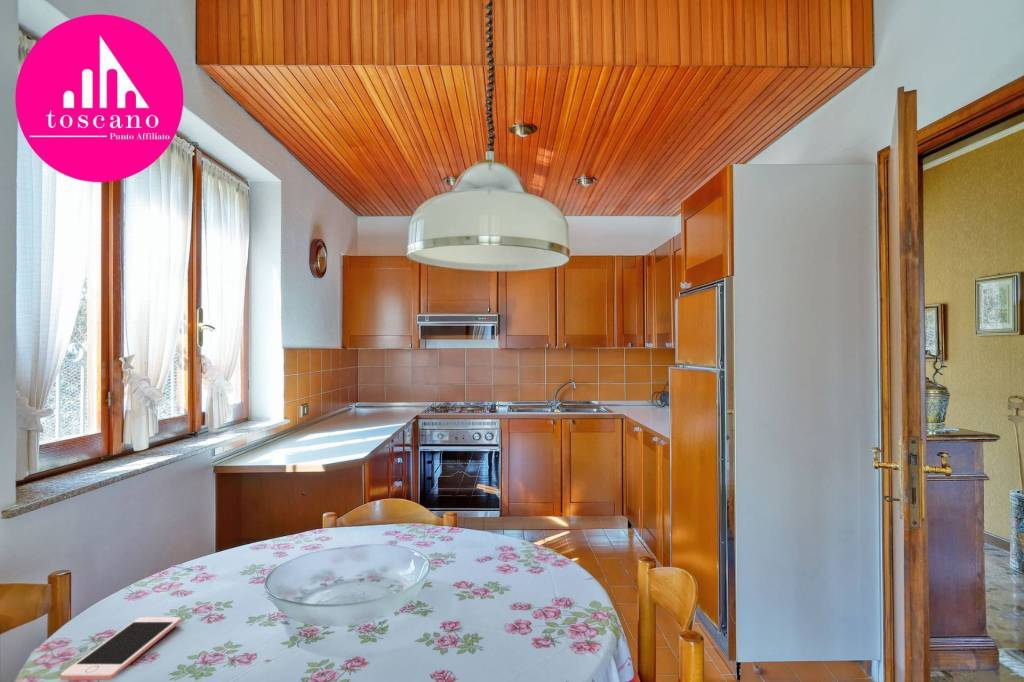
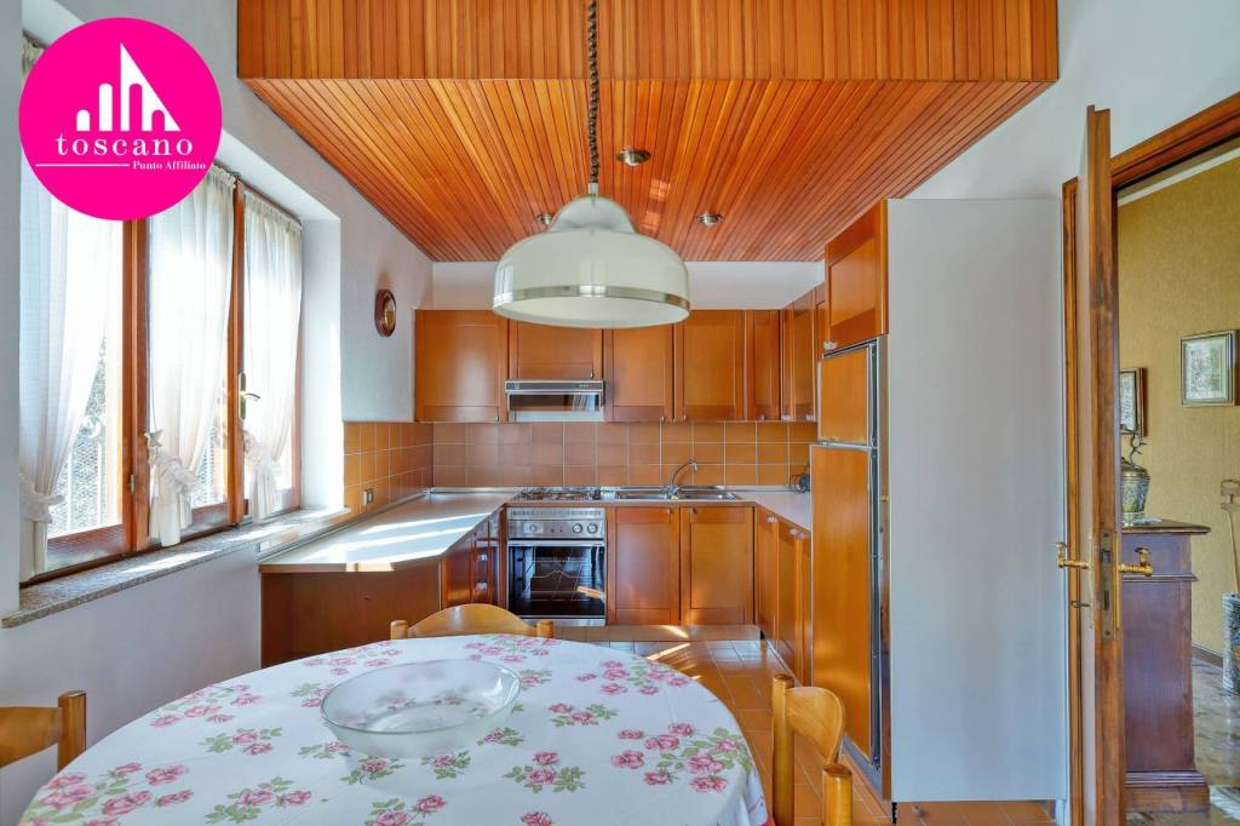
- cell phone (126, 645)
